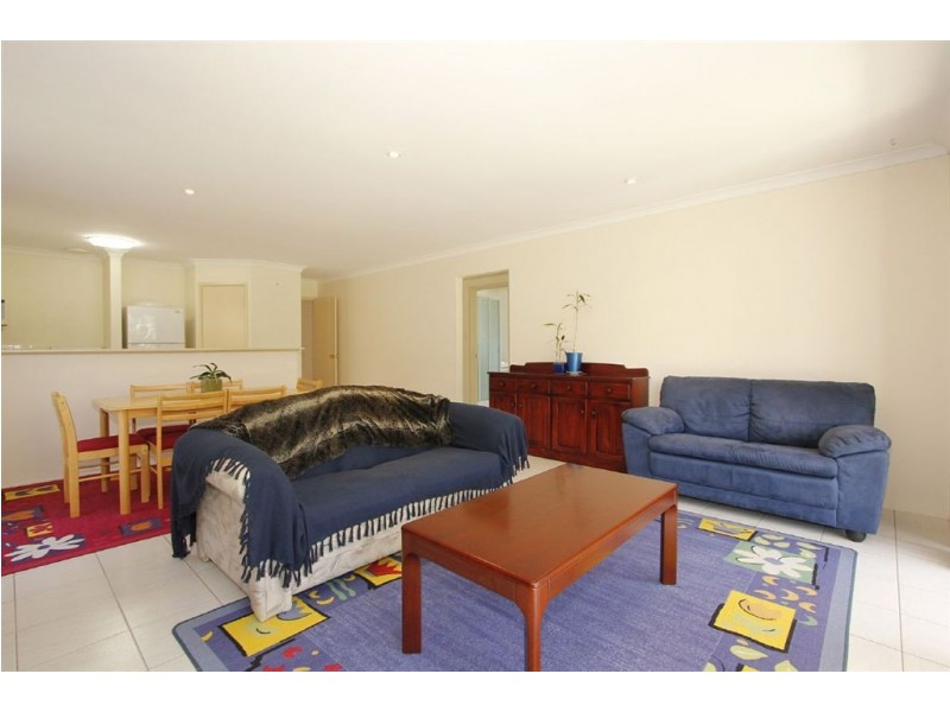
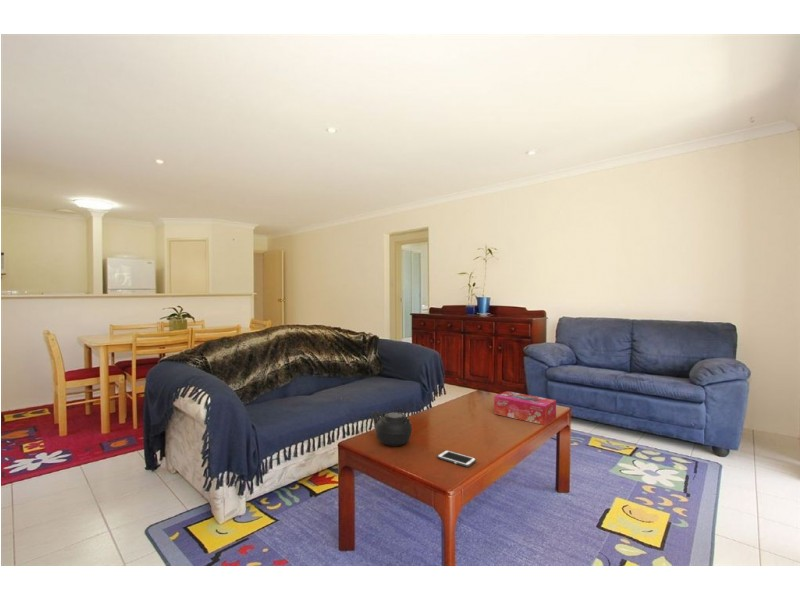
+ cell phone (456, 458)
+ teapot (390, 427)
+ tissue box (524, 407)
